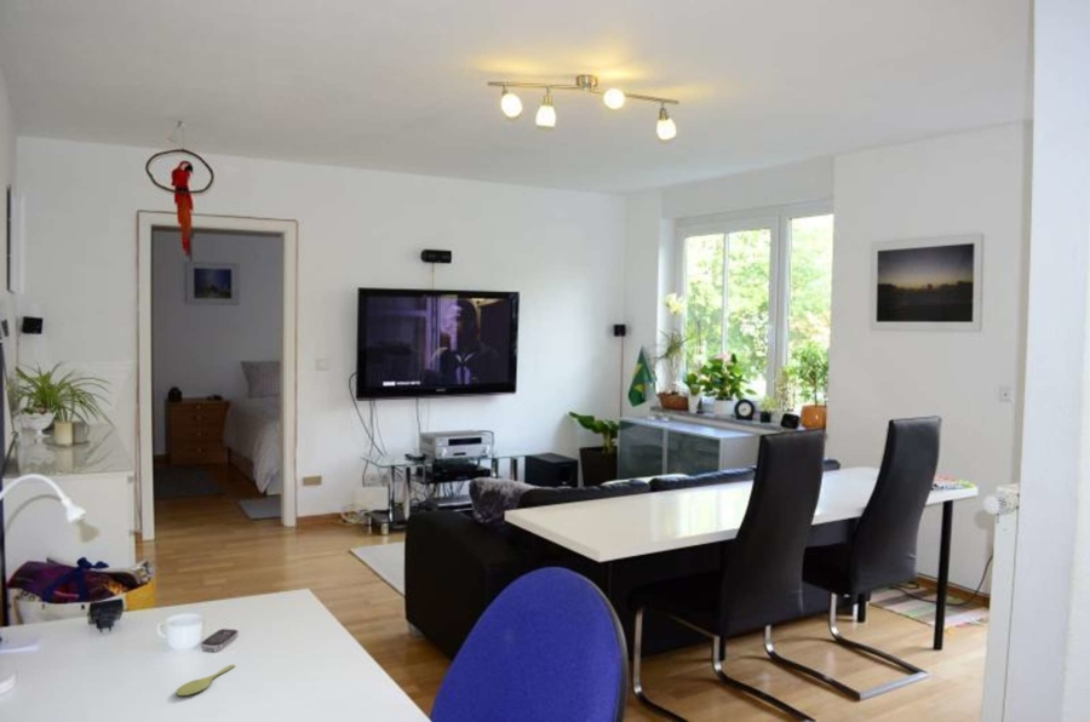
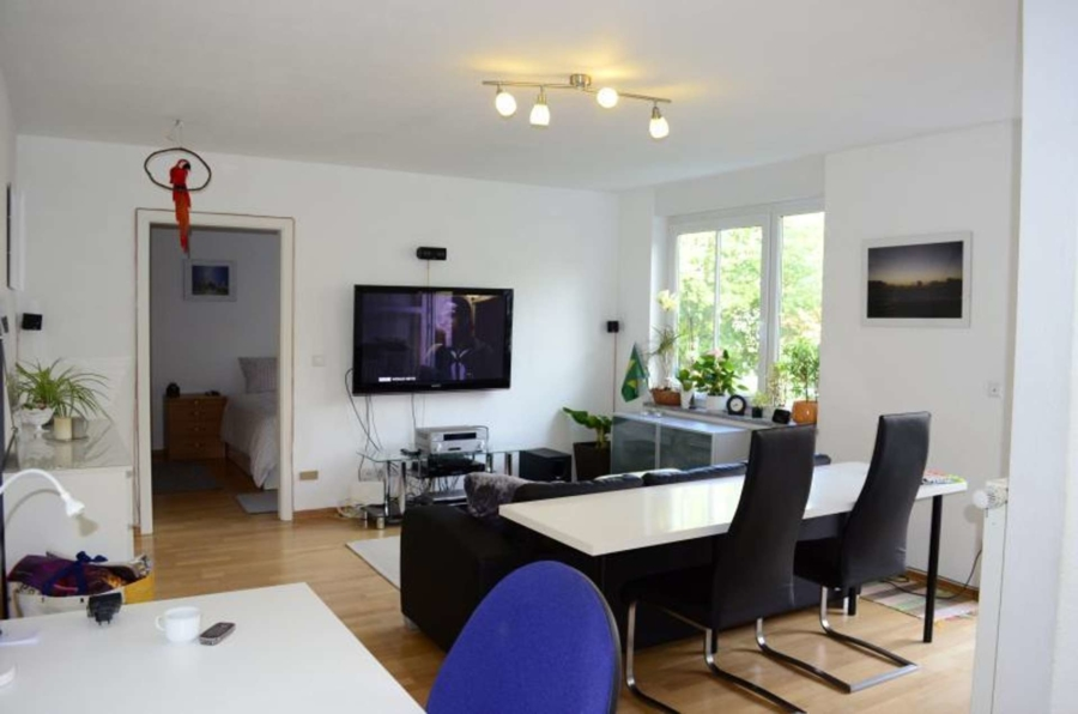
- spoon (207, 678)
